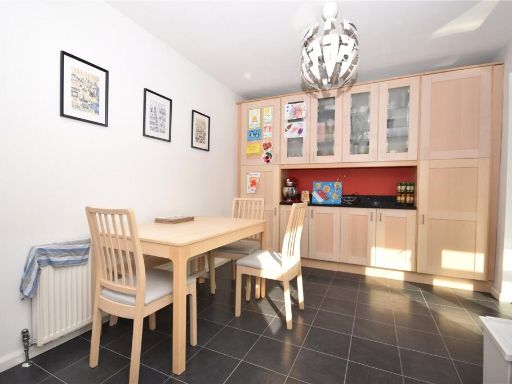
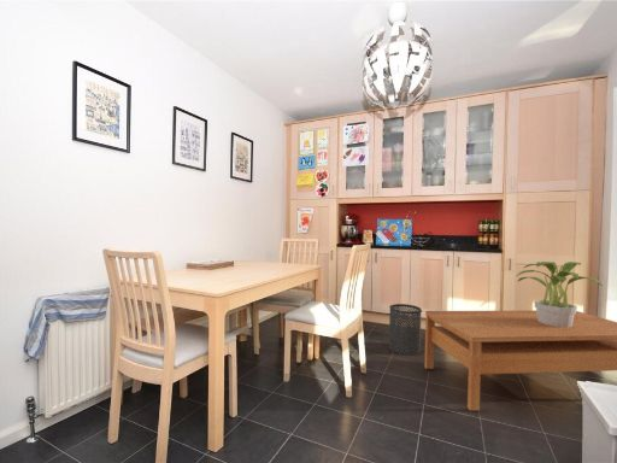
+ trash can (404, 328)
+ coffee table (530, 352)
+ potted plant (556, 292)
